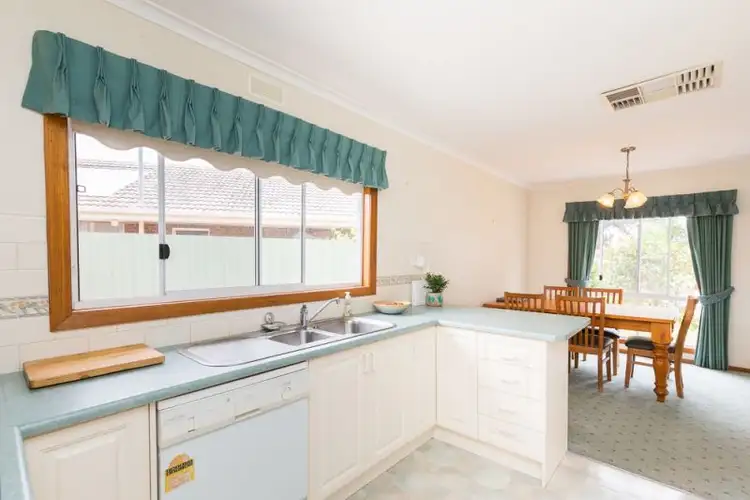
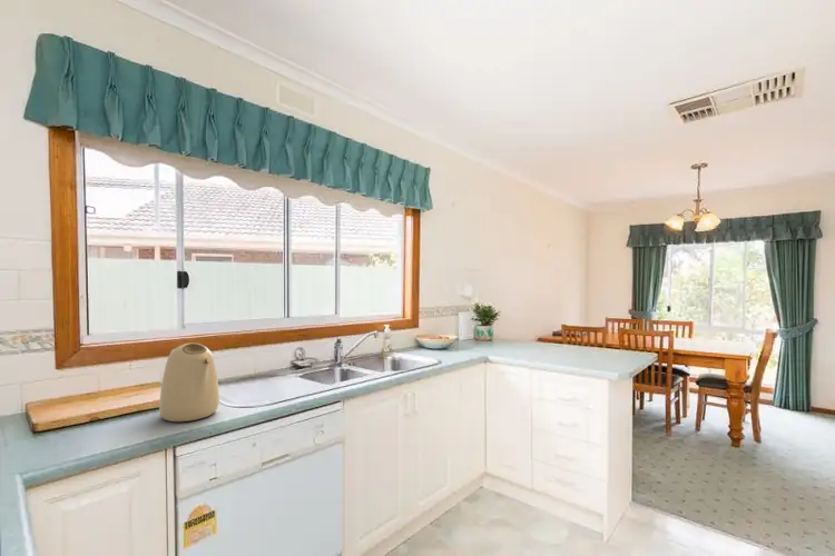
+ kettle (188, 378)
